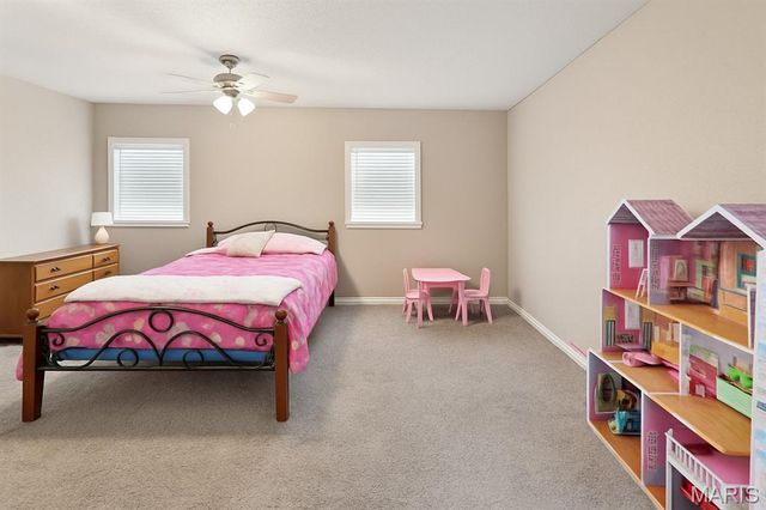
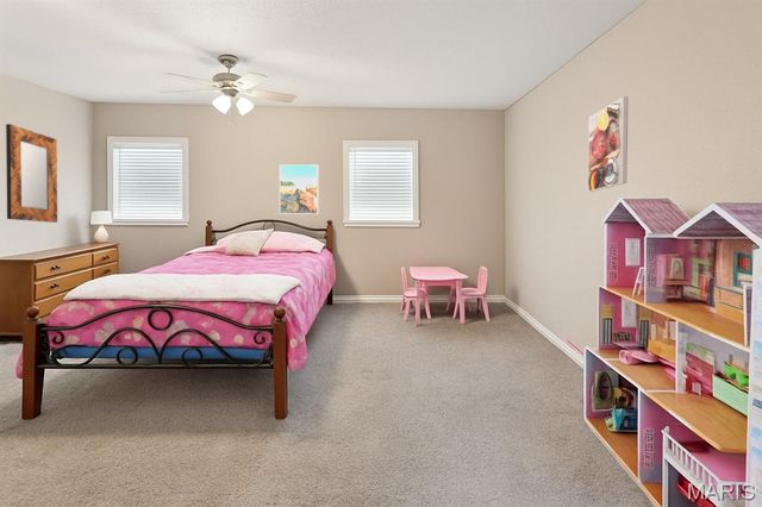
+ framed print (606, 148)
+ home mirror (33, 176)
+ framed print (299, 189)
